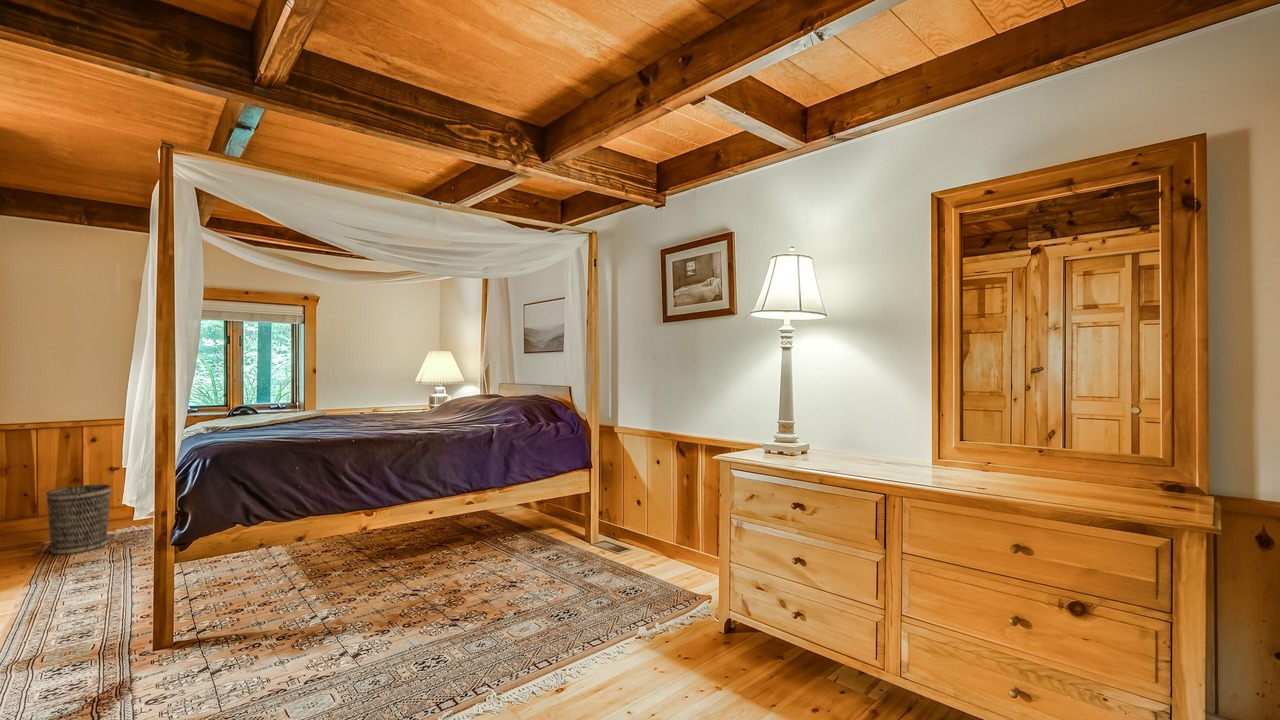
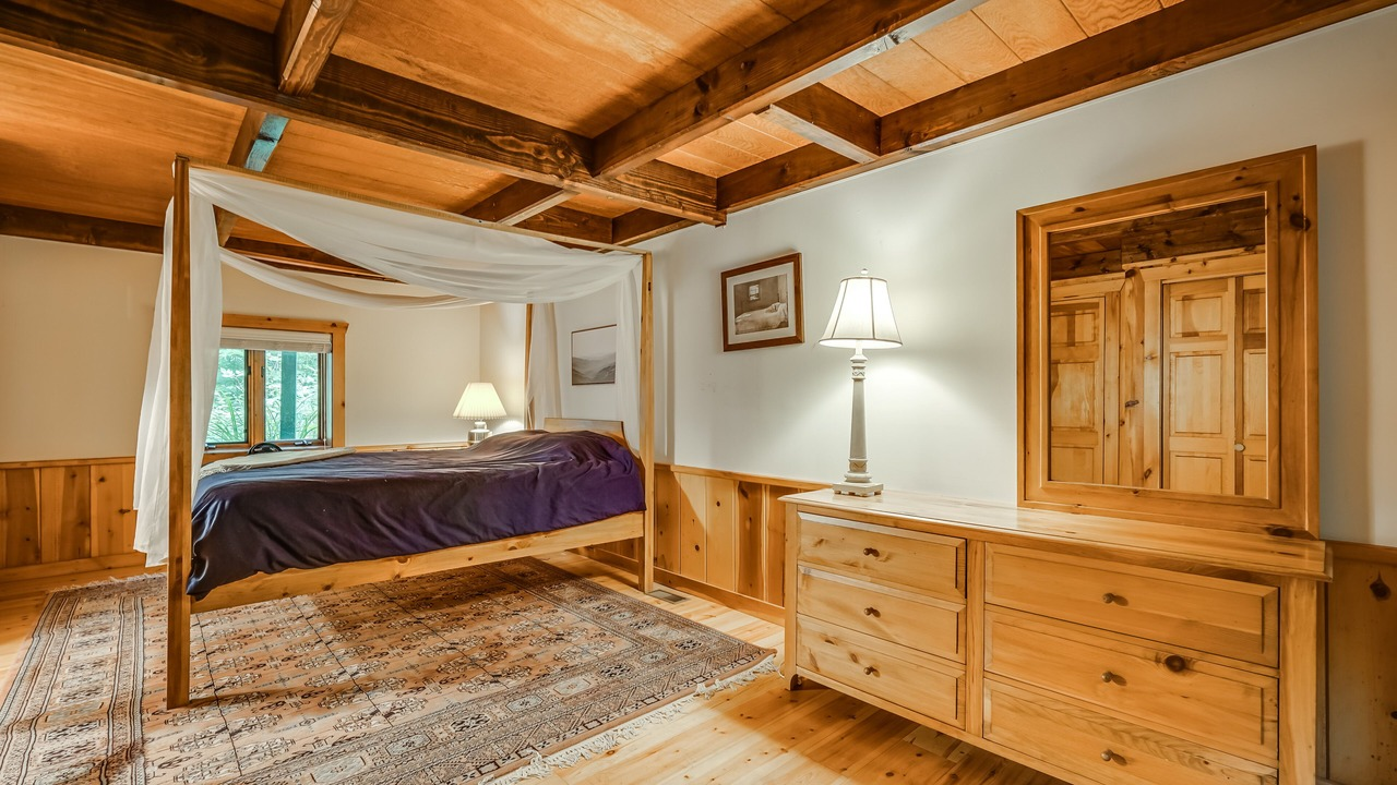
- wastebasket (79, 518)
